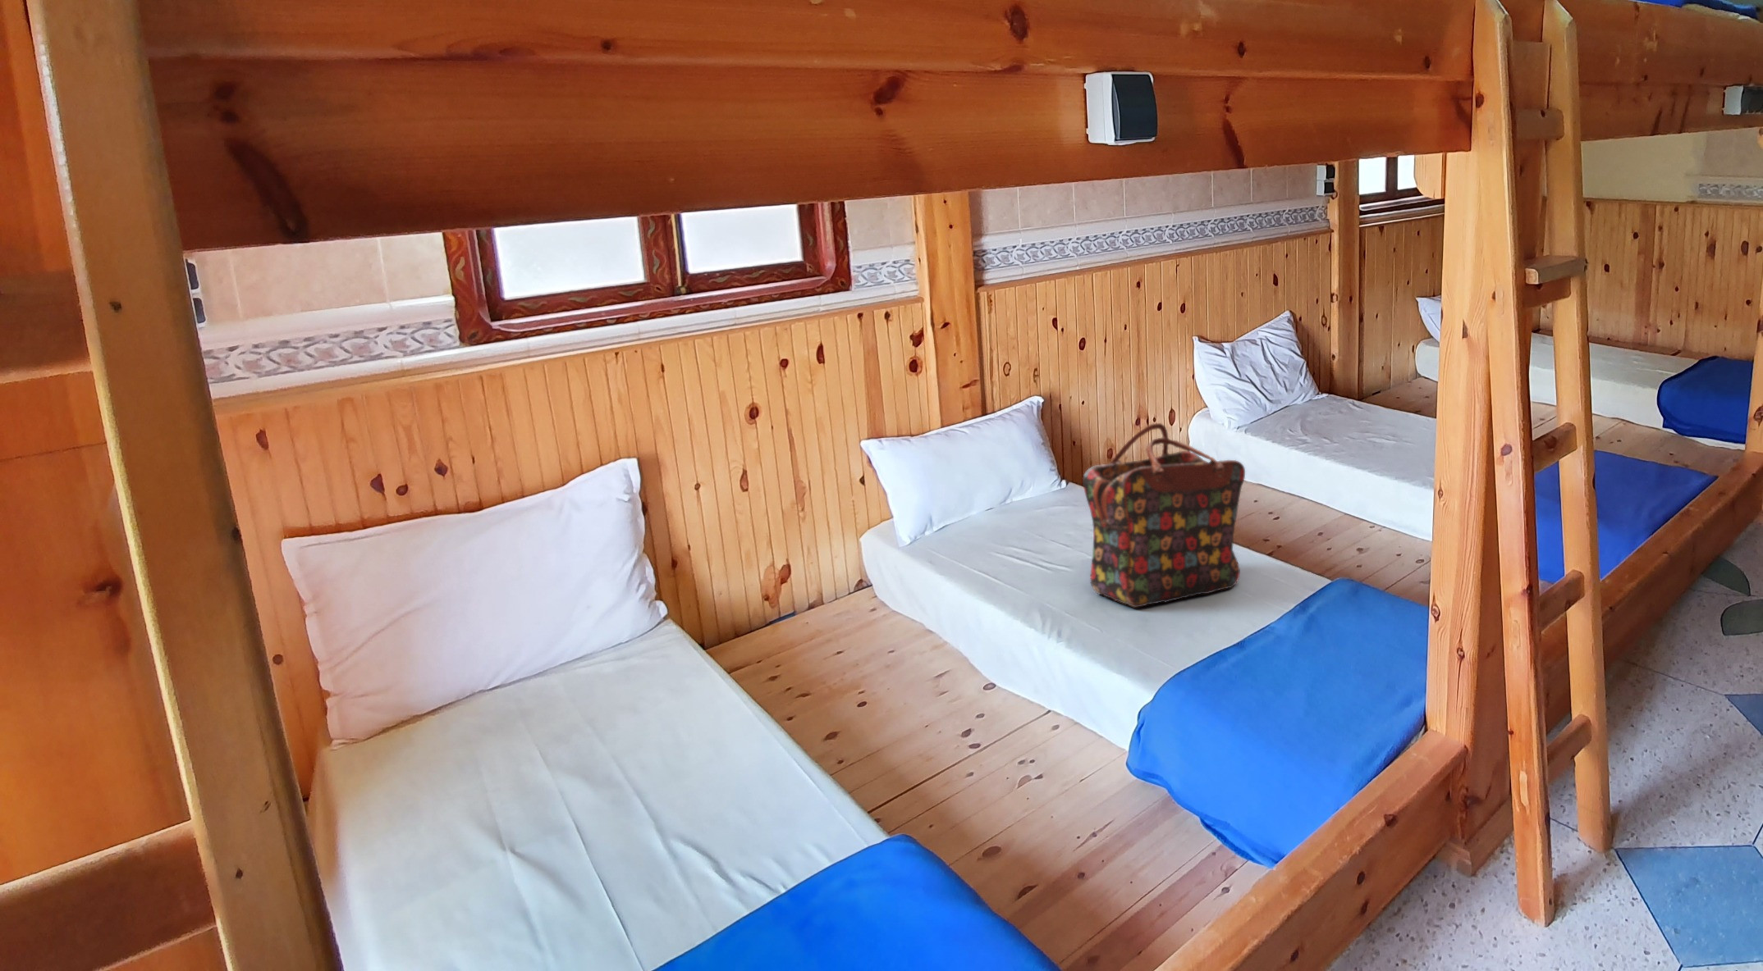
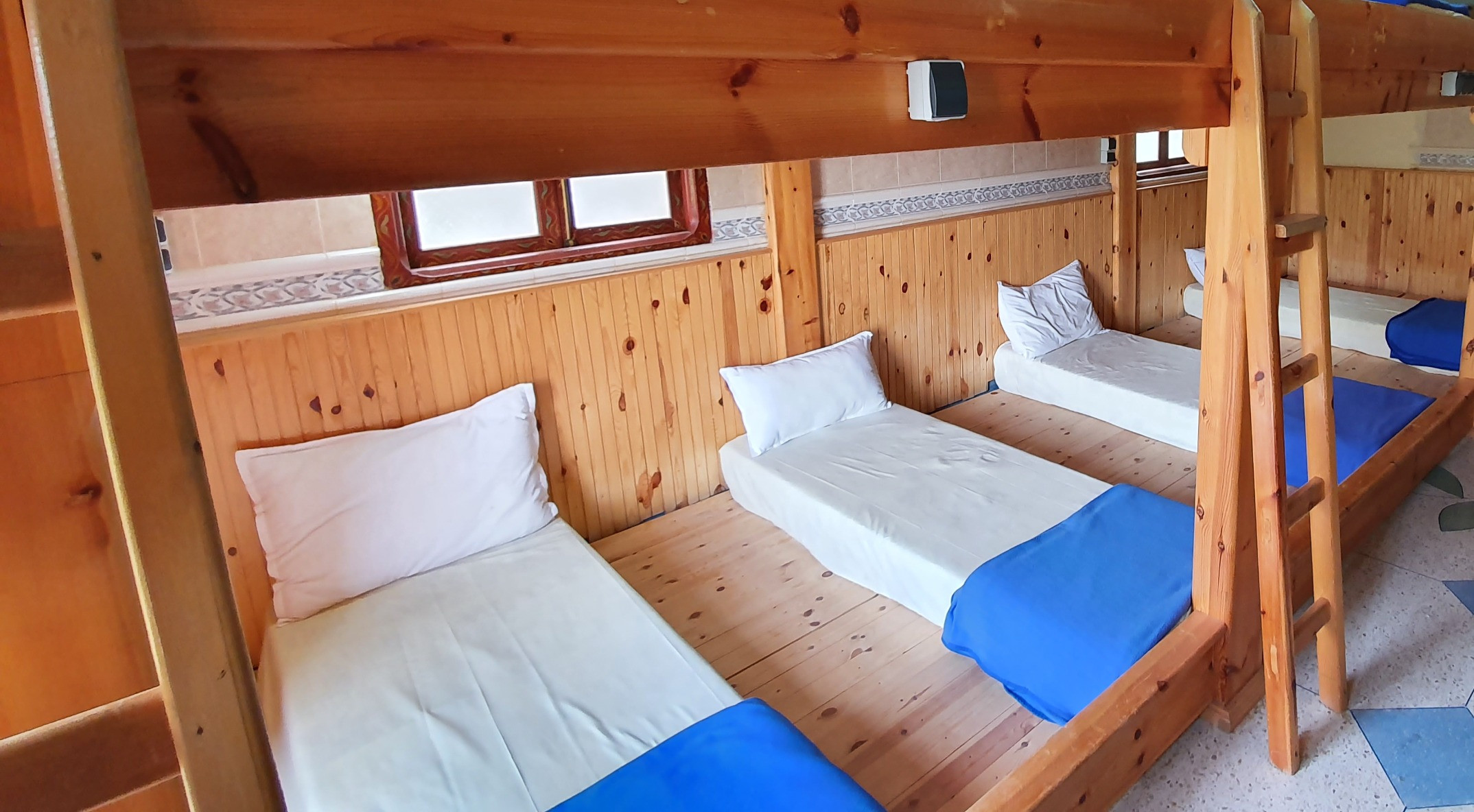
- backpack (1164, 507)
